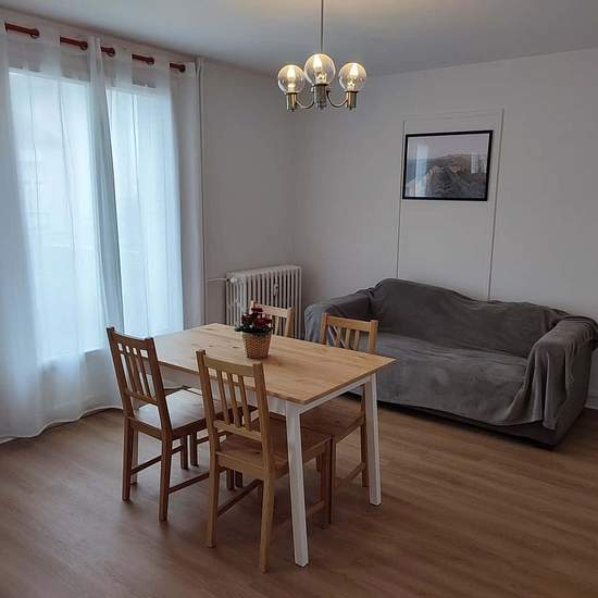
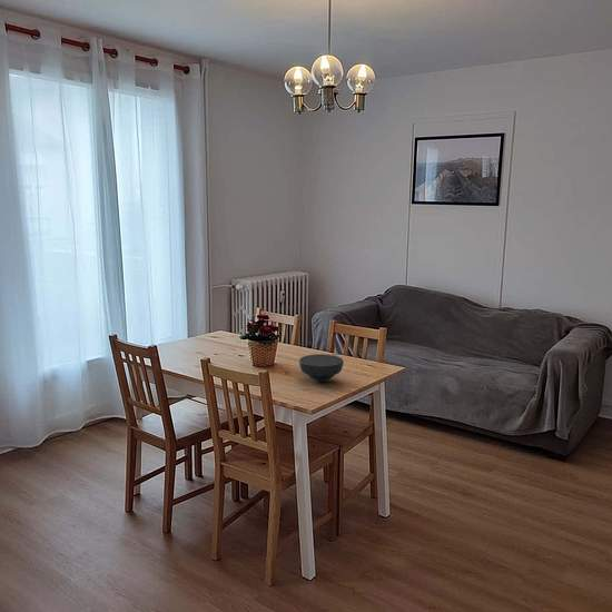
+ bowl (320, 369)
